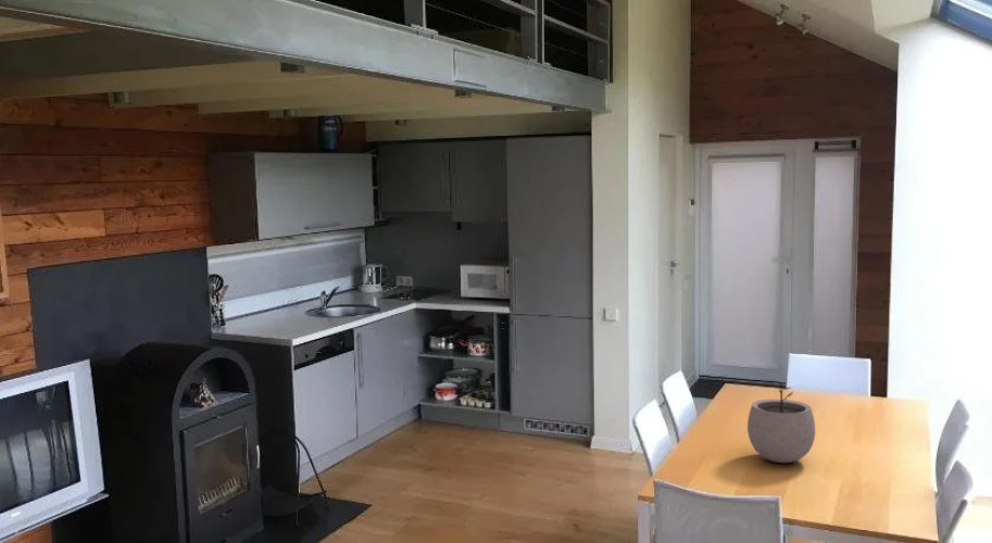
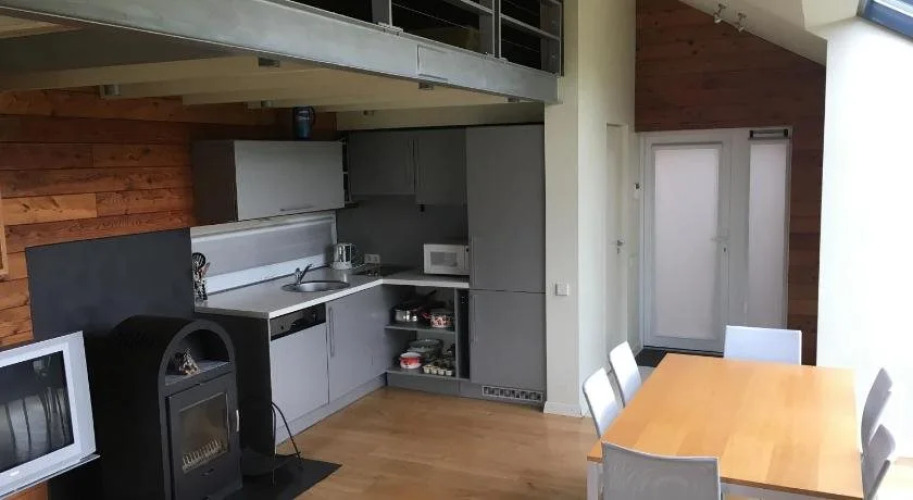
- plant pot (780, 420)
